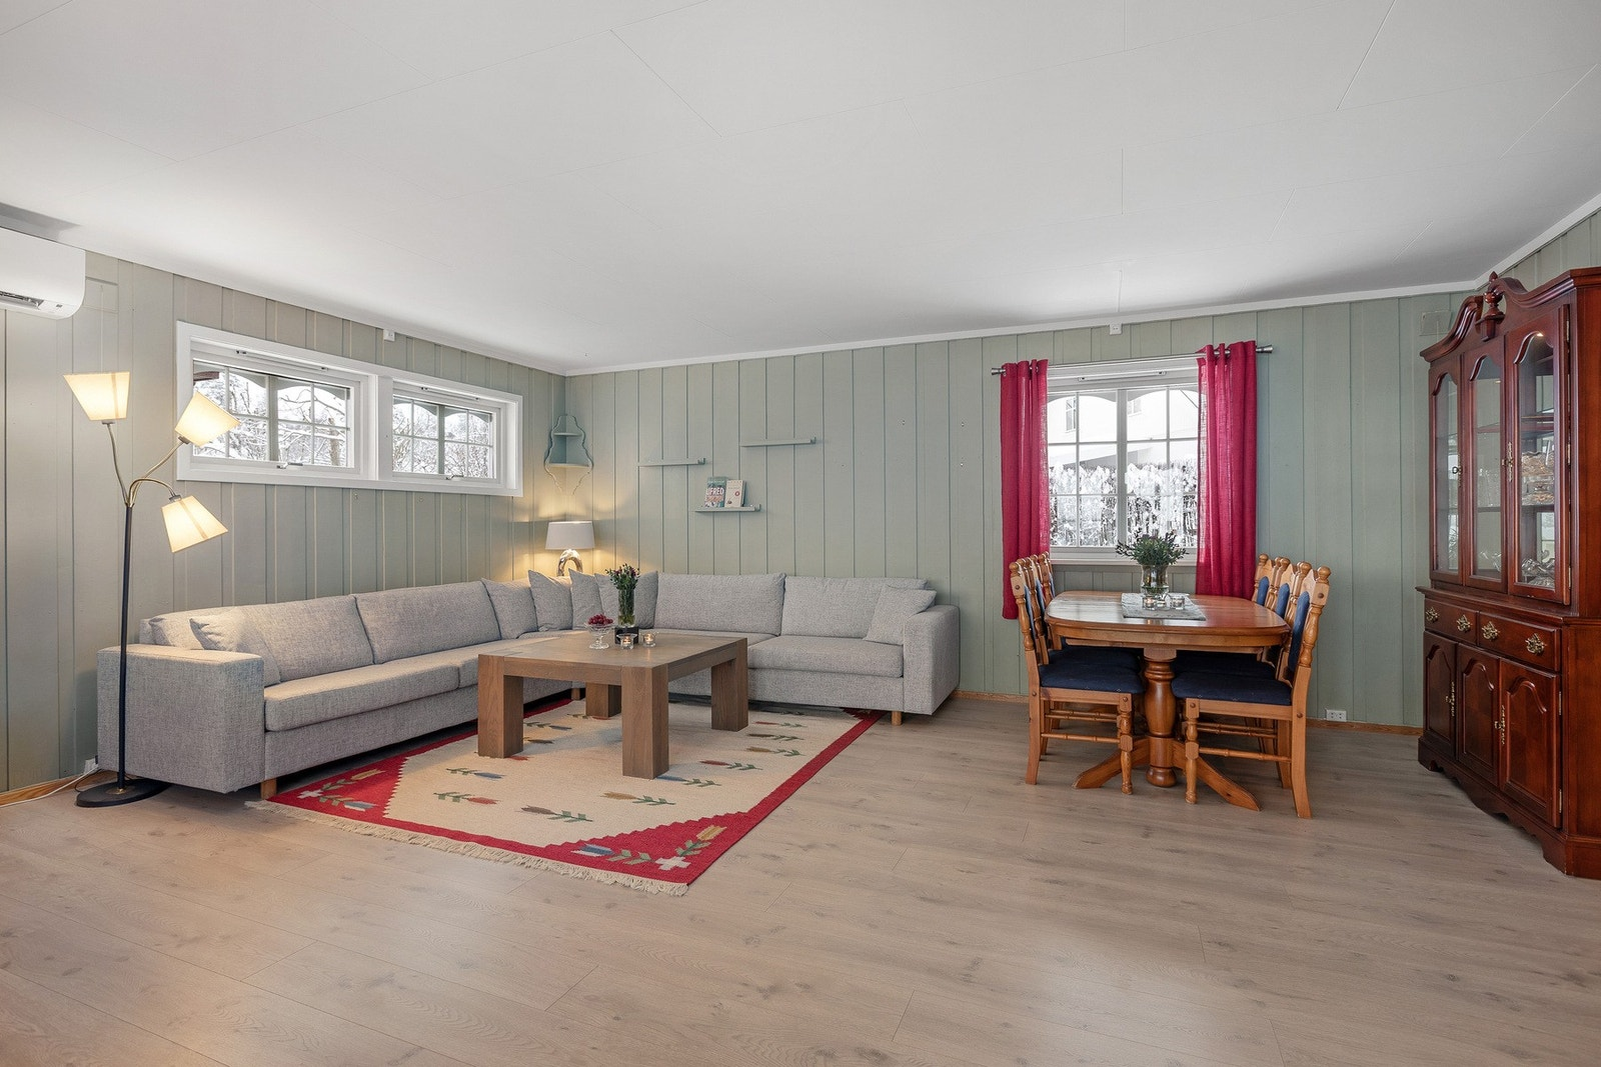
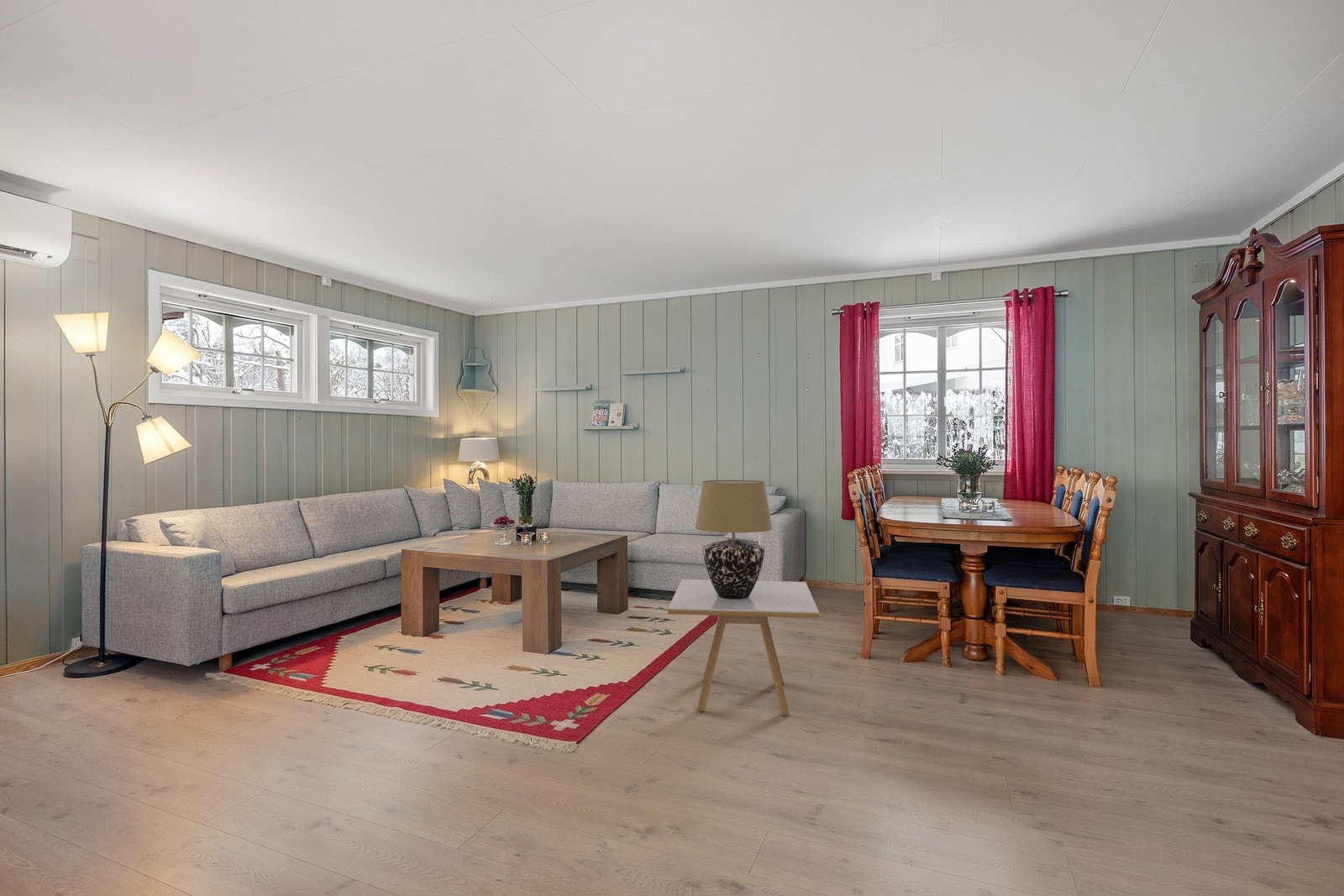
+ side table (743, 623)
+ table lamp (733, 537)
